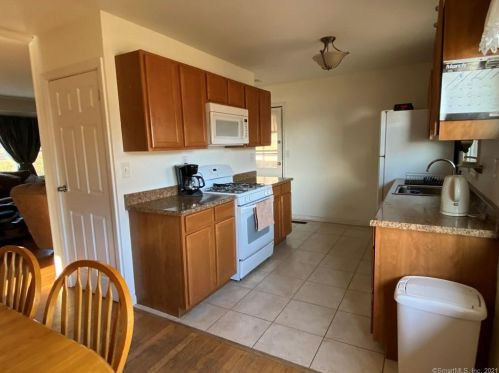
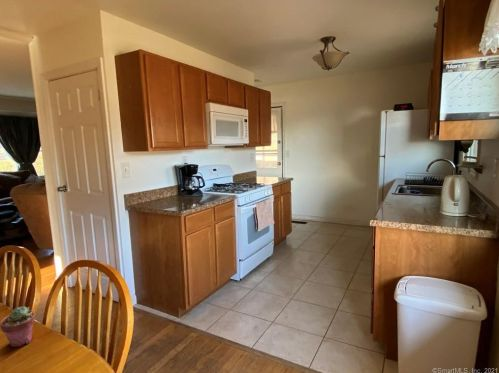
+ potted succulent (19, 324)
